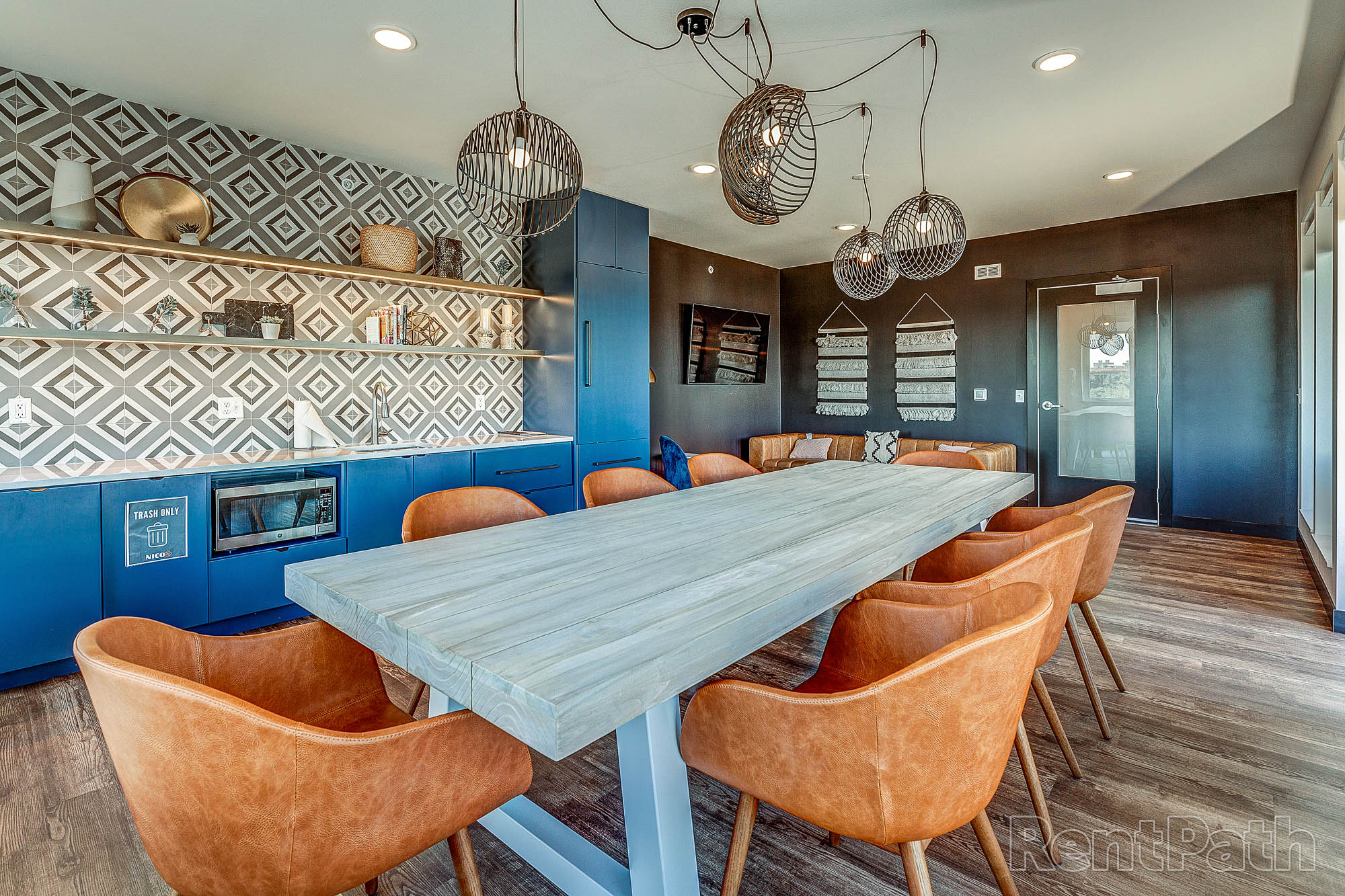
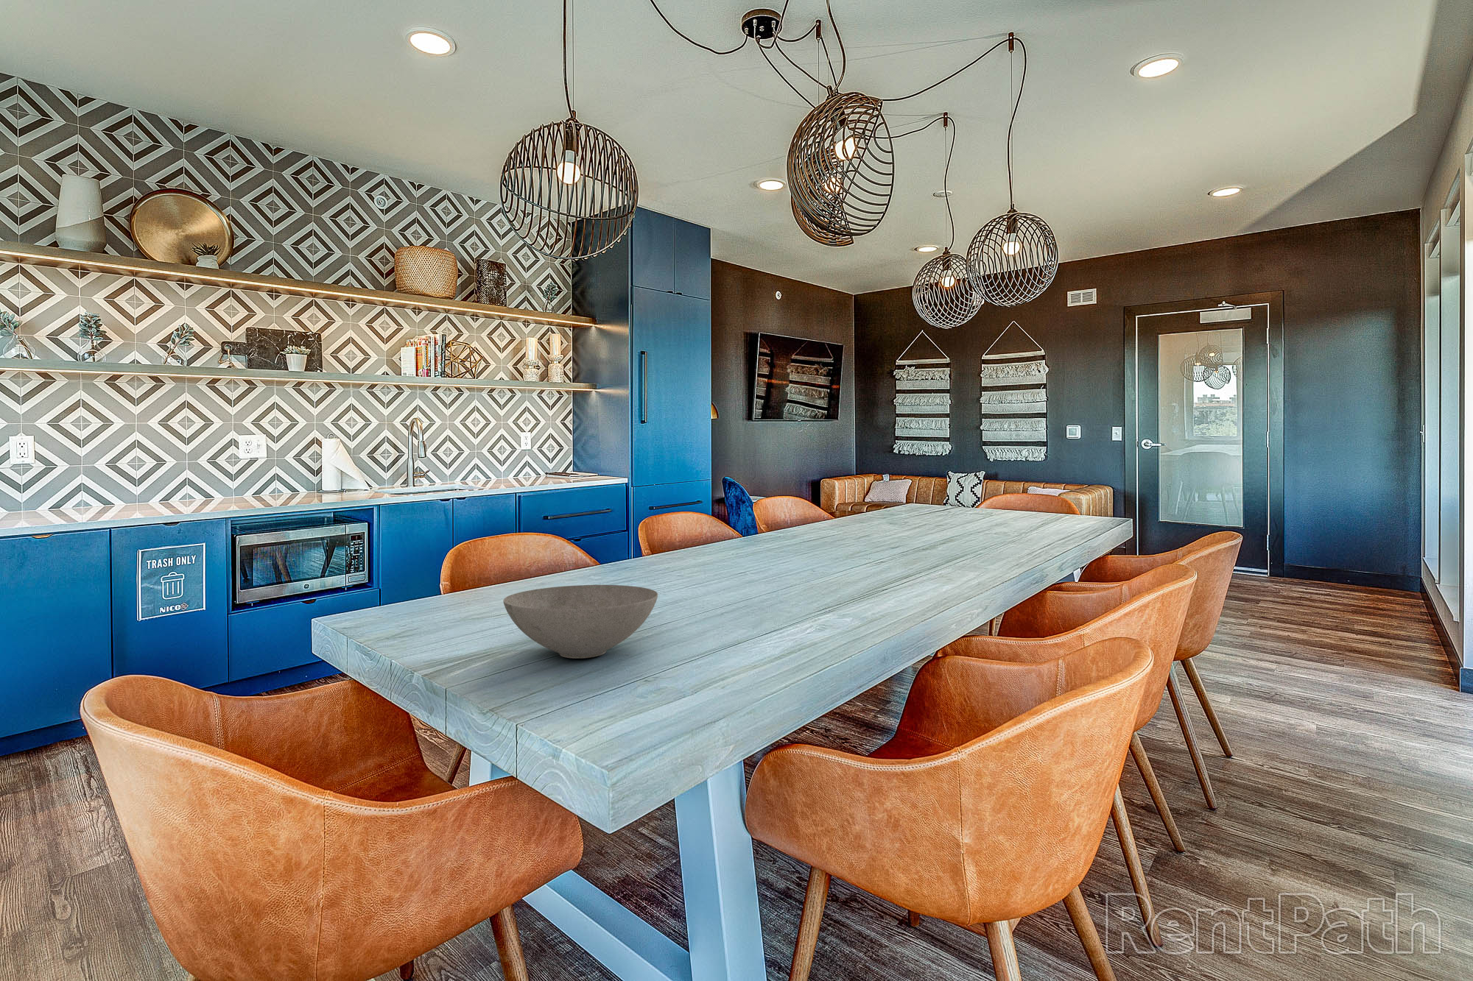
+ bowl (583, 624)
